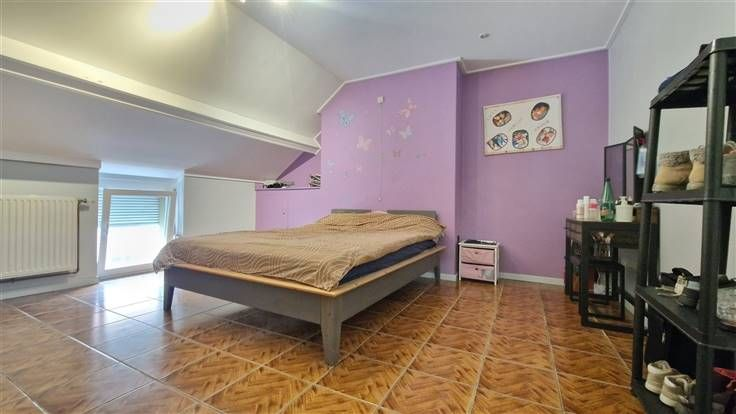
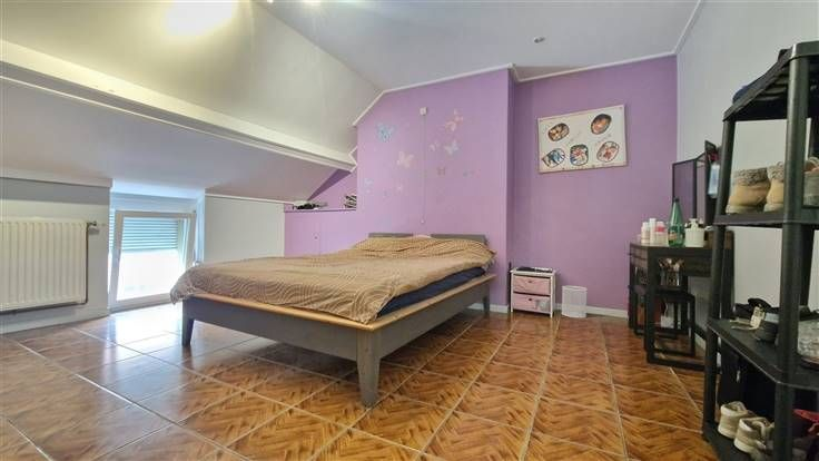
+ wastebasket (573, 301)
